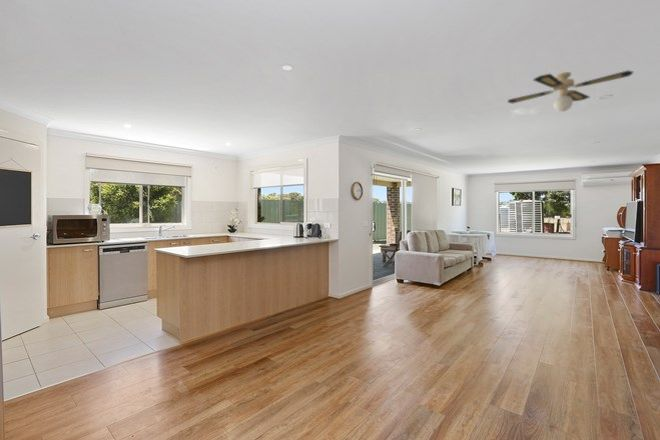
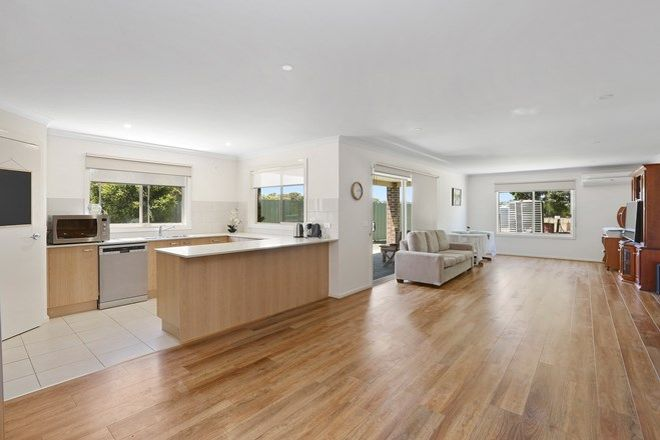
- ceiling fan (563, 93)
